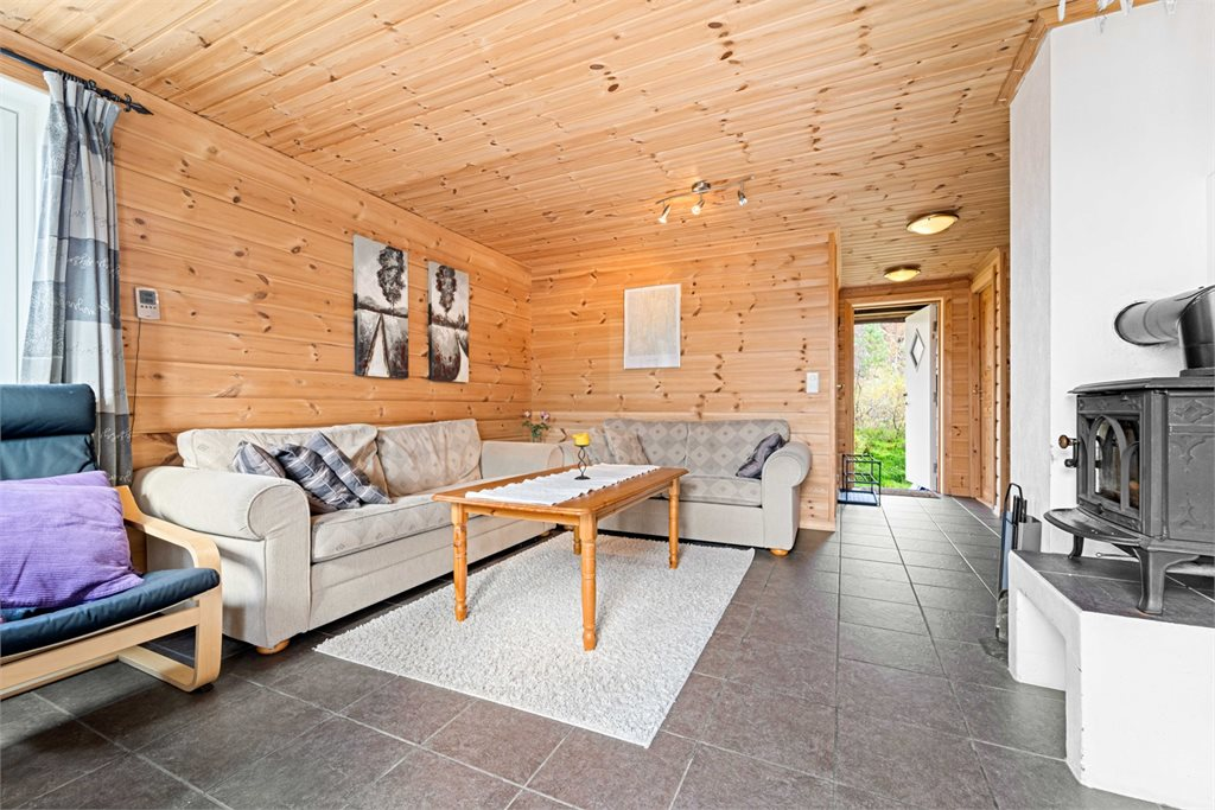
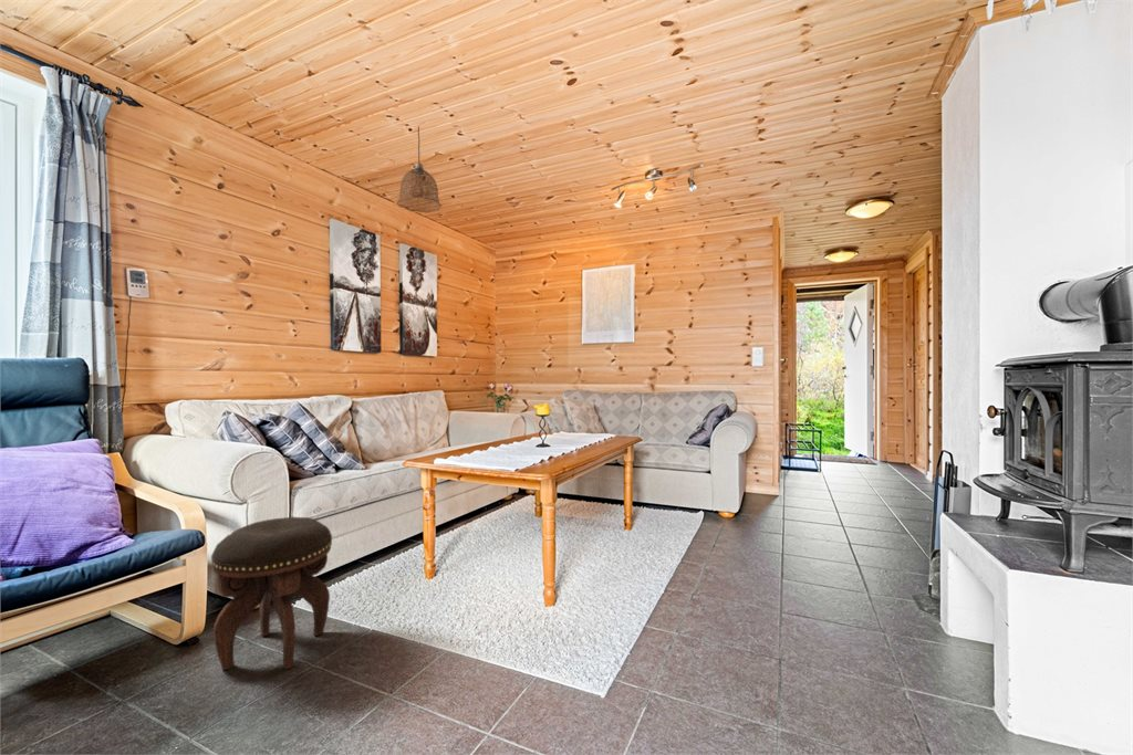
+ footstool (276, 587)
+ pendant lamp (418, 166)
